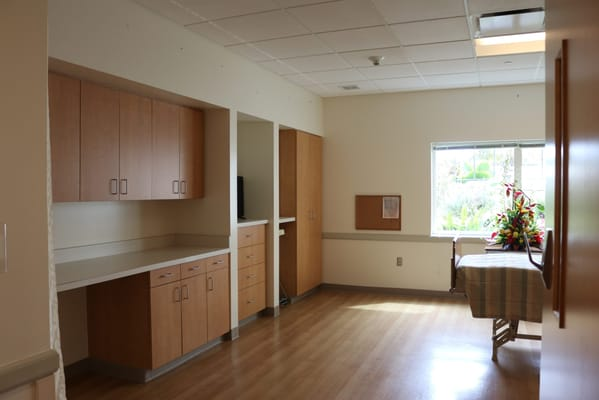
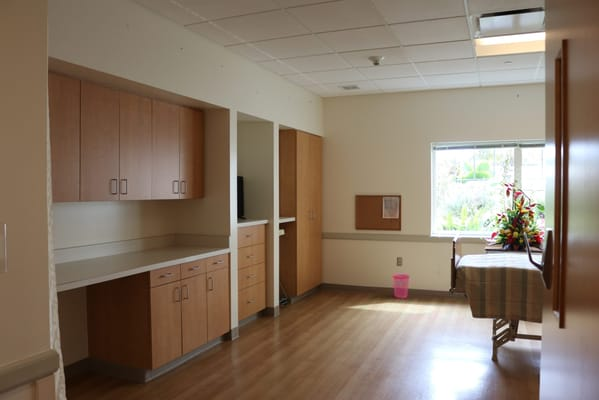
+ waste basket (400, 286)
